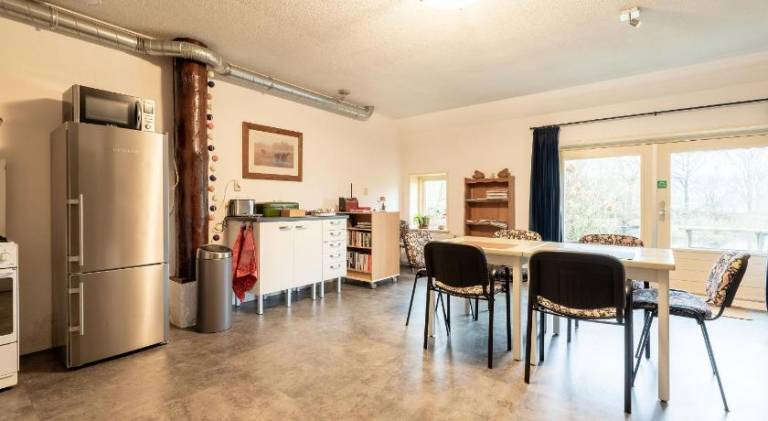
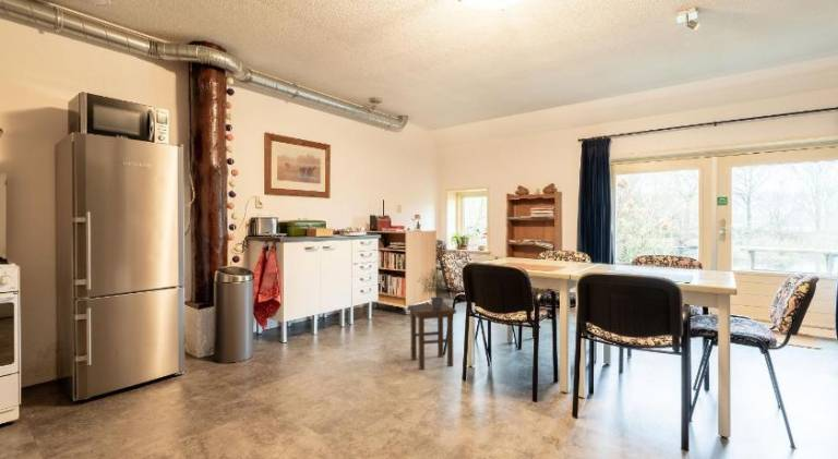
+ potted plant (433, 286)
+ stool (431, 334)
